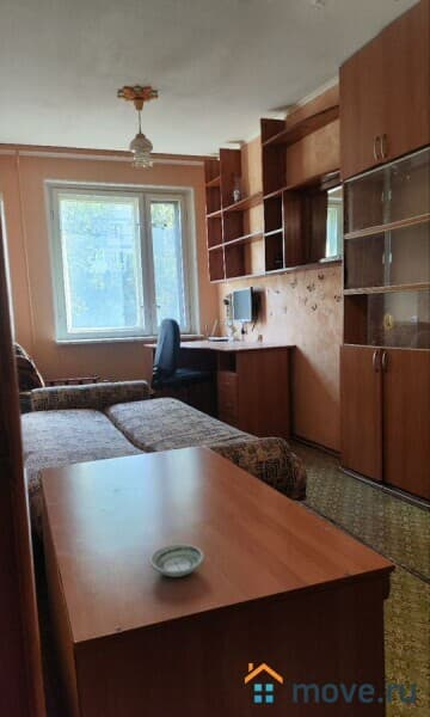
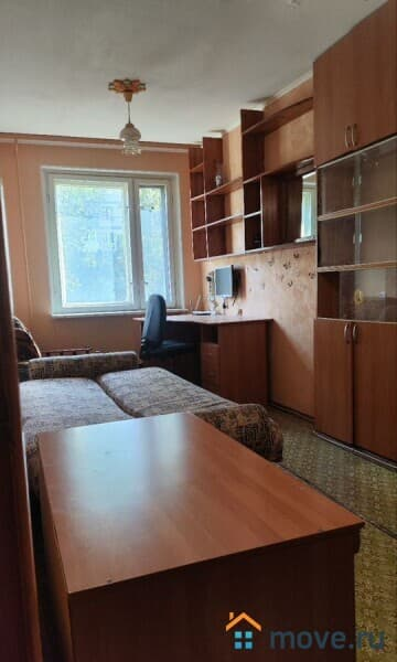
- saucer (177, 563)
